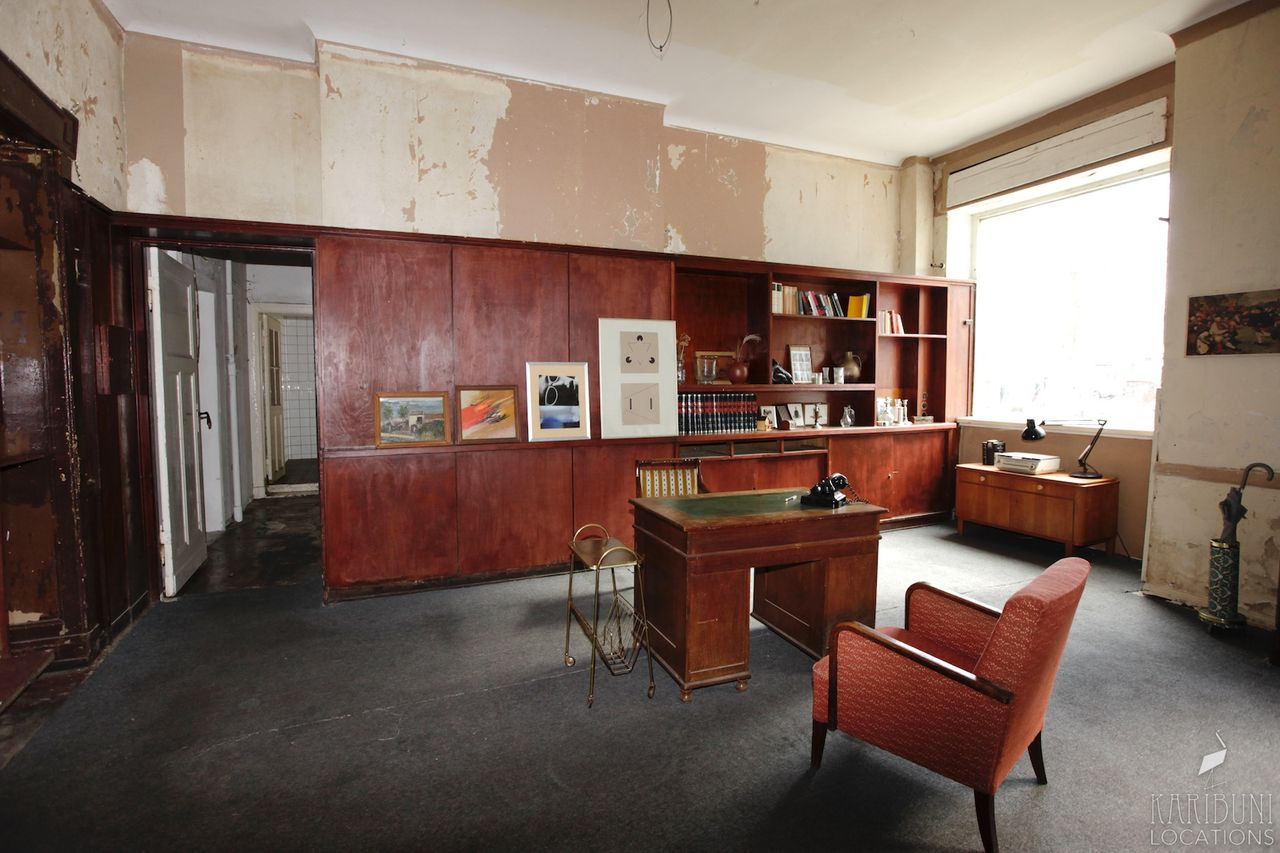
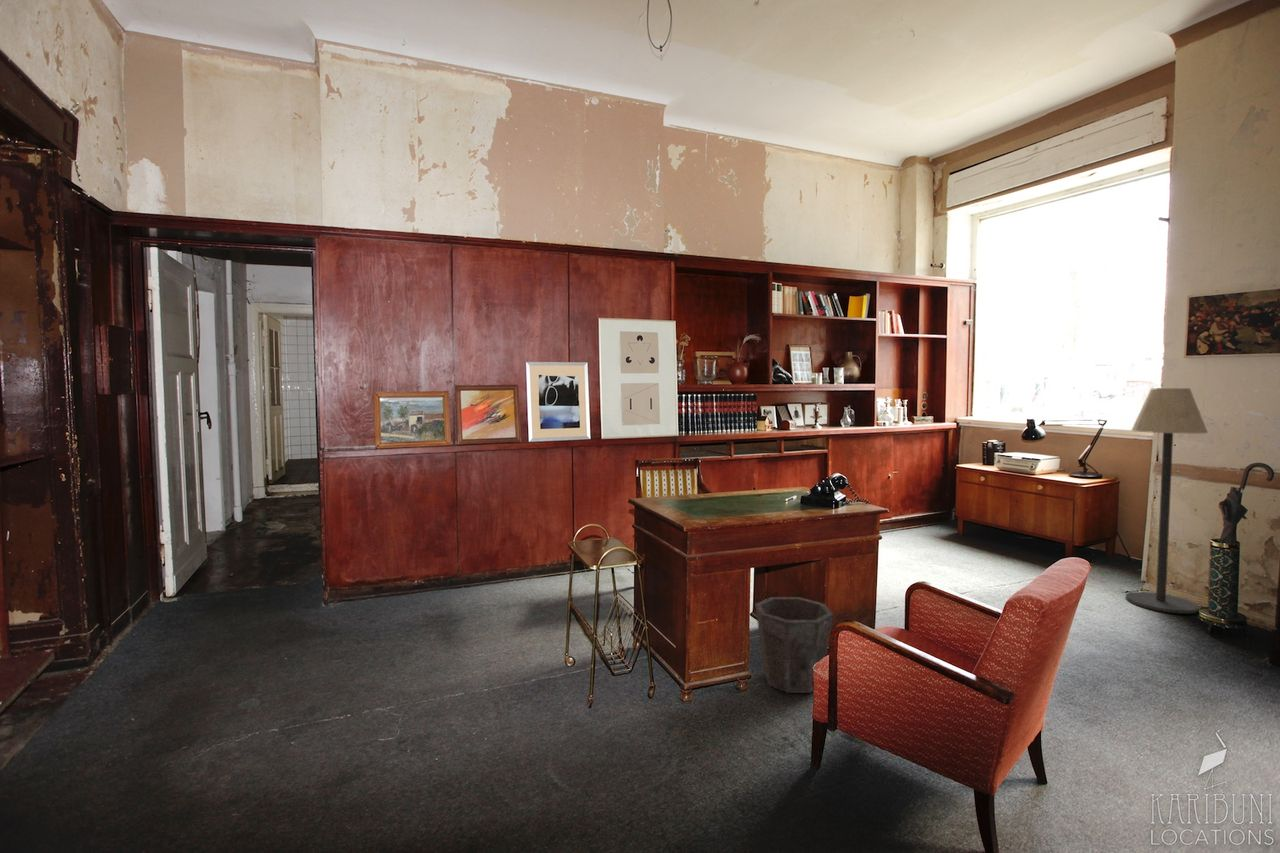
+ floor lamp (1165, 497)
+ waste bin (793, 644)
